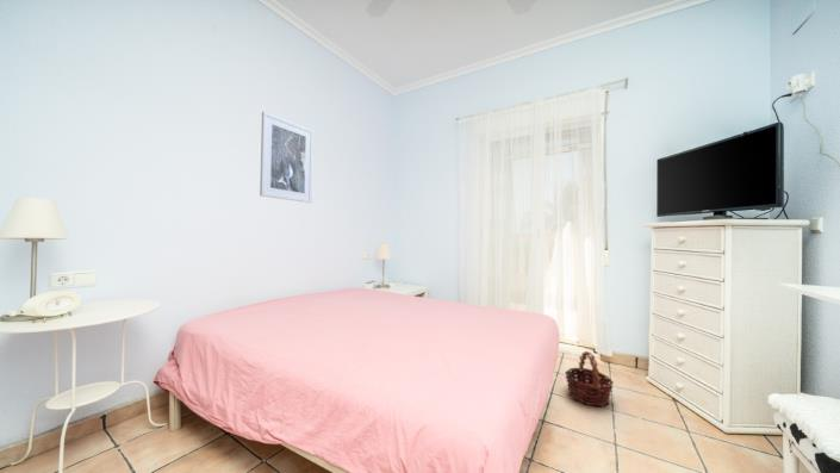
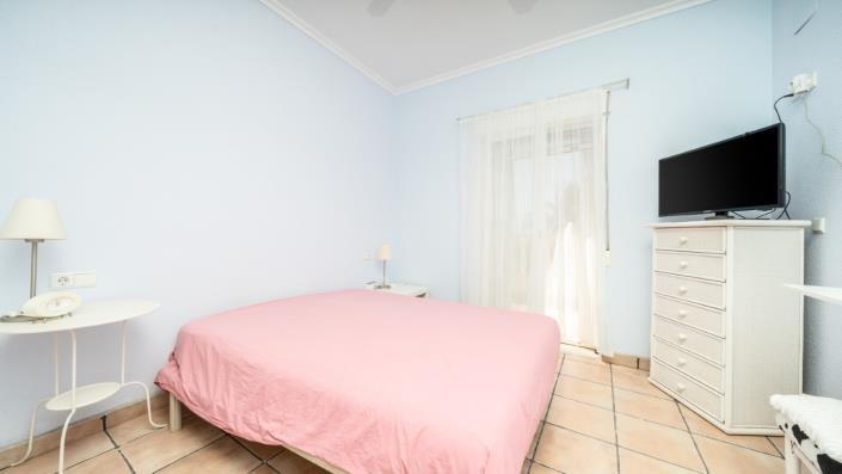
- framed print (288, 160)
- basket (587, 374)
